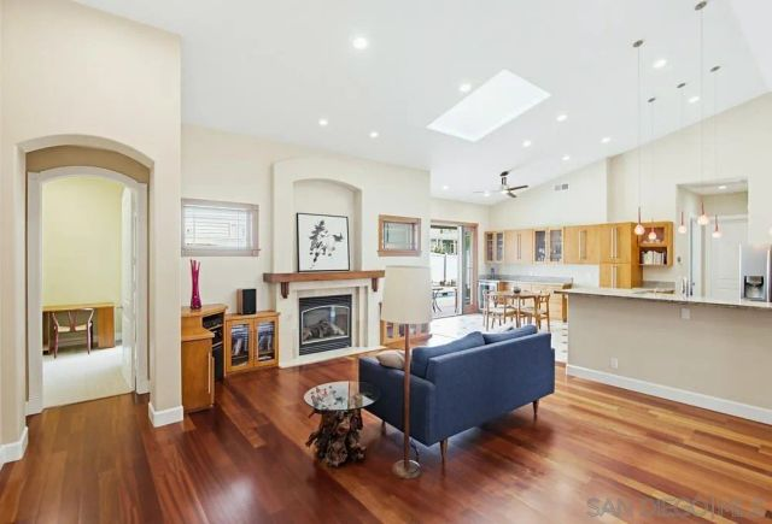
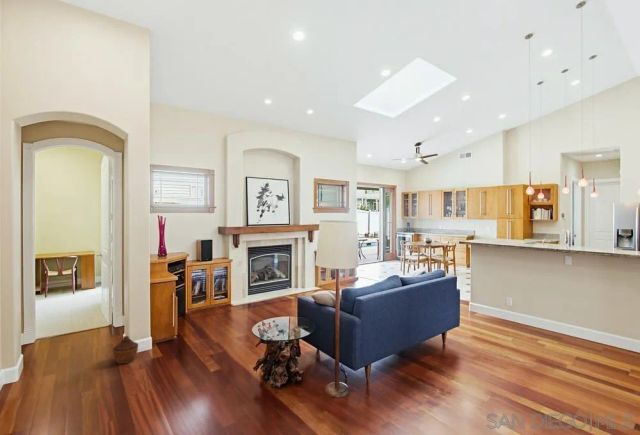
+ woven basket (125, 348)
